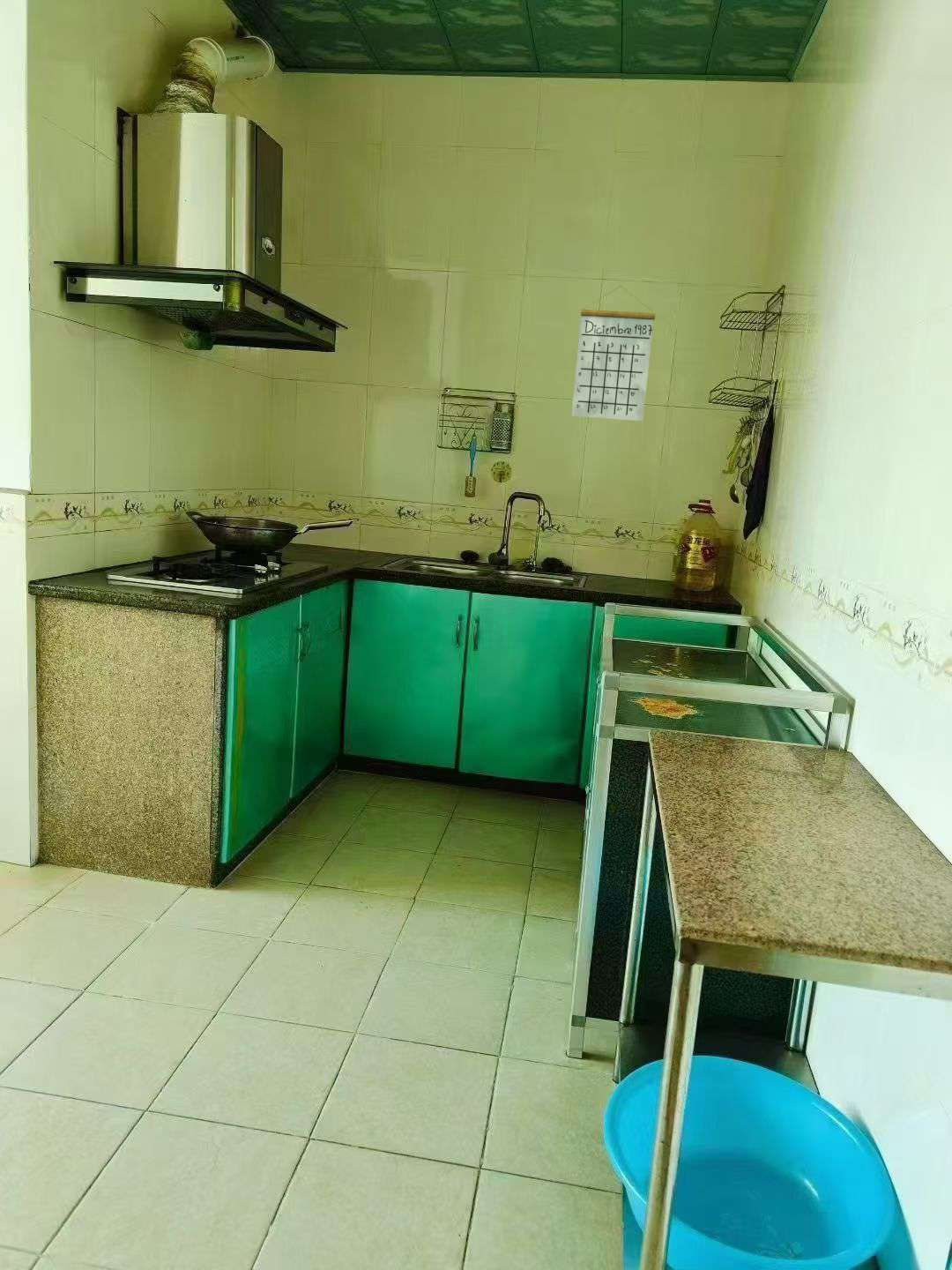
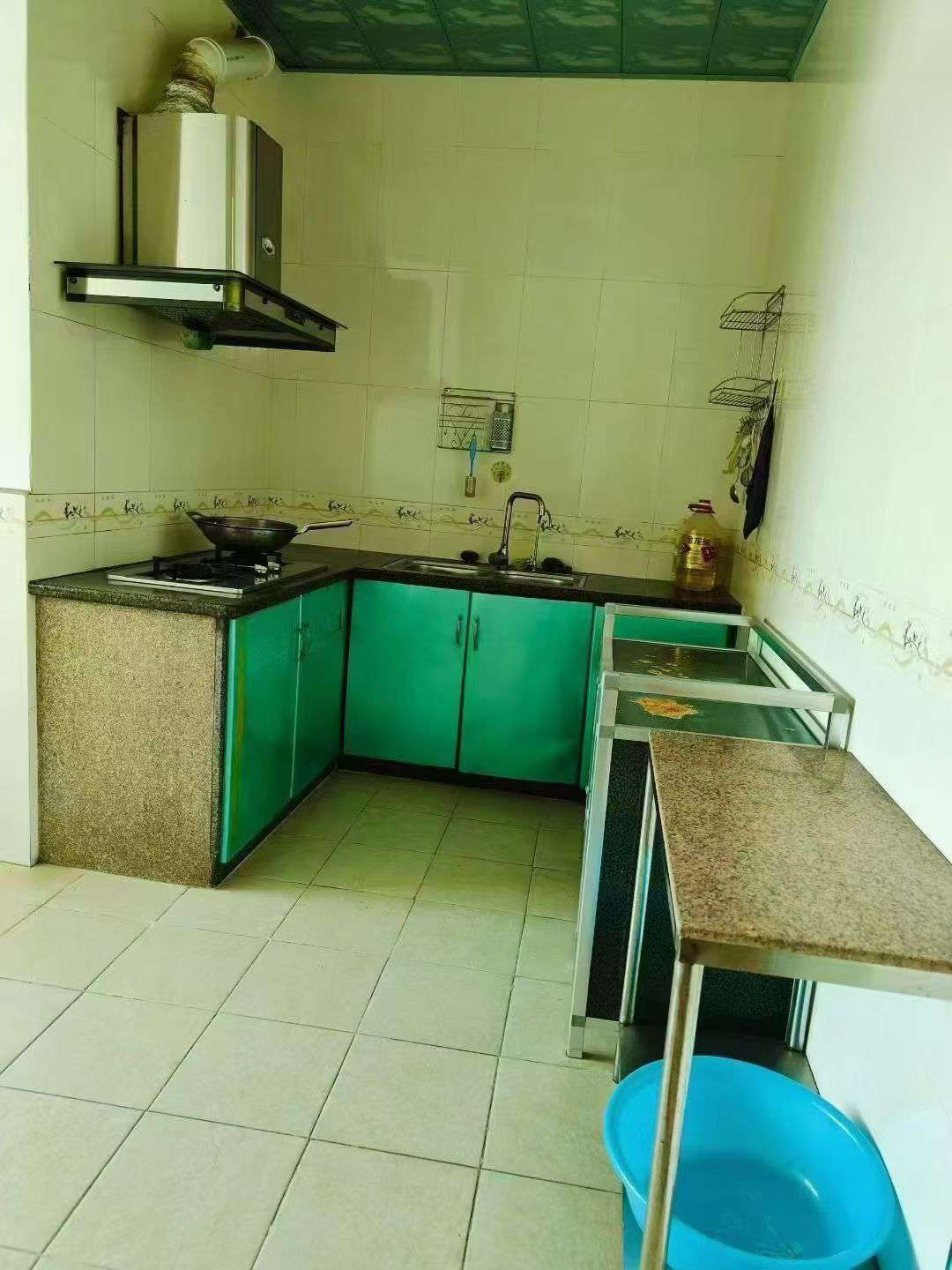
- calendar (614, 352)
